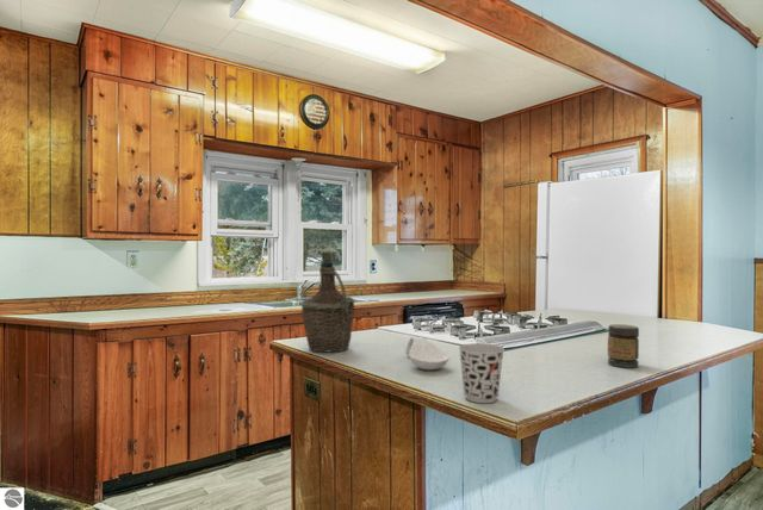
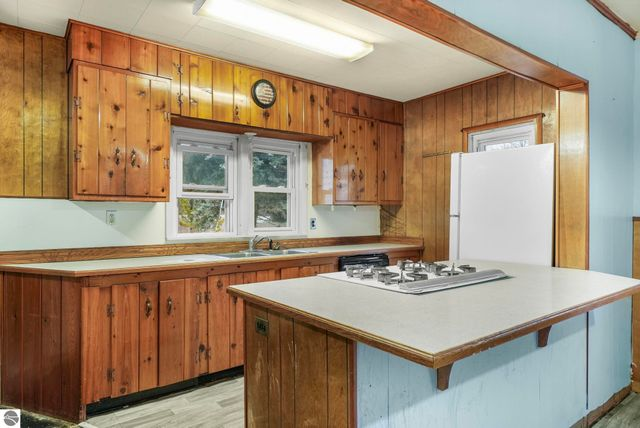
- spoon rest (422, 352)
- bottle (328, 300)
- cup (480, 373)
- jar (622, 344)
